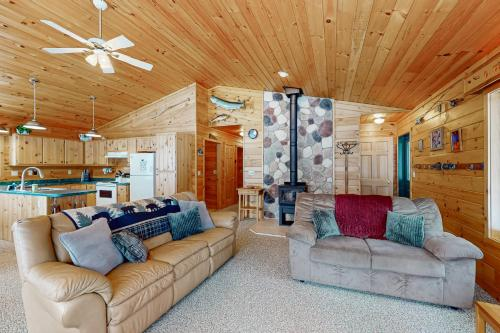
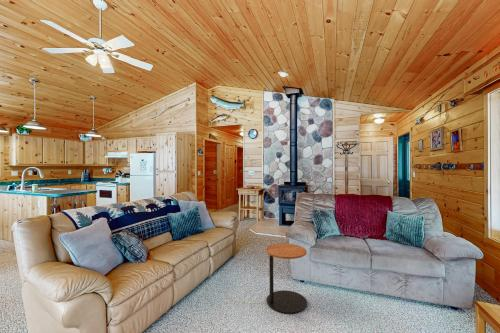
+ side table (272, 275)
